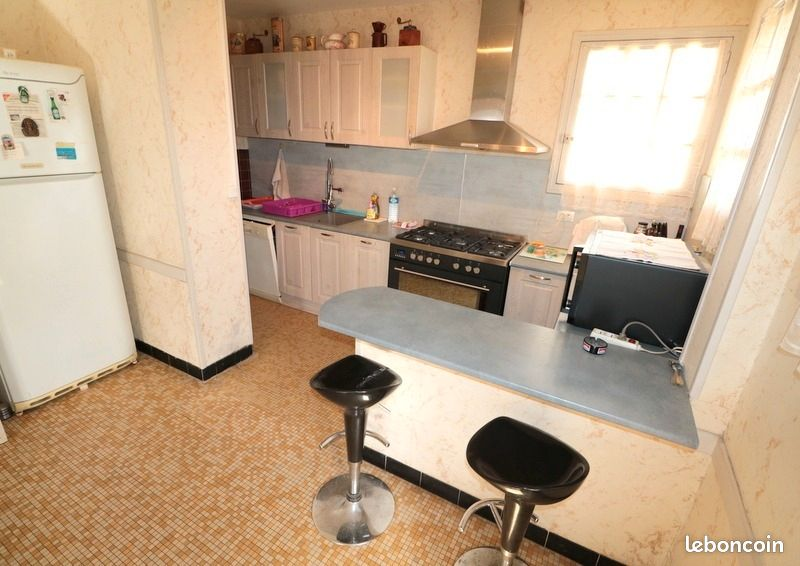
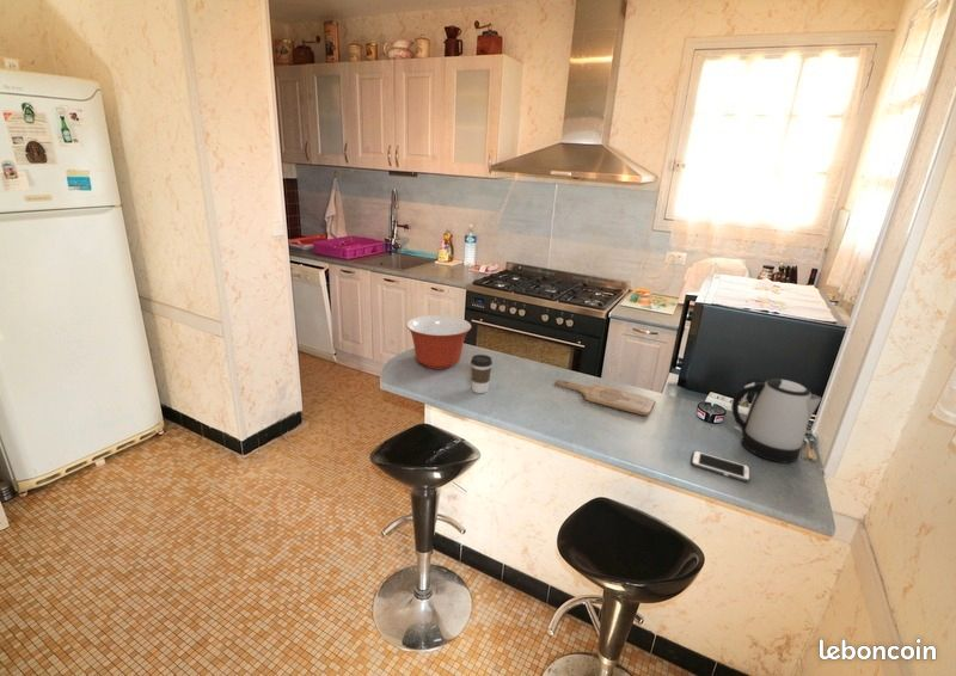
+ cell phone (719, 466)
+ coffee cup (480, 374)
+ mixing bowl (437, 344)
+ kettle (770, 414)
+ cutting board (601, 394)
